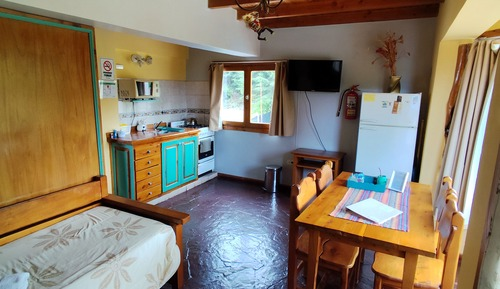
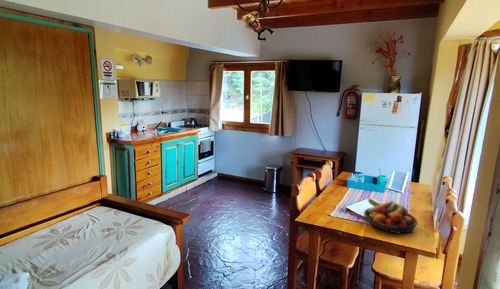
+ fruit bowl (389, 214)
